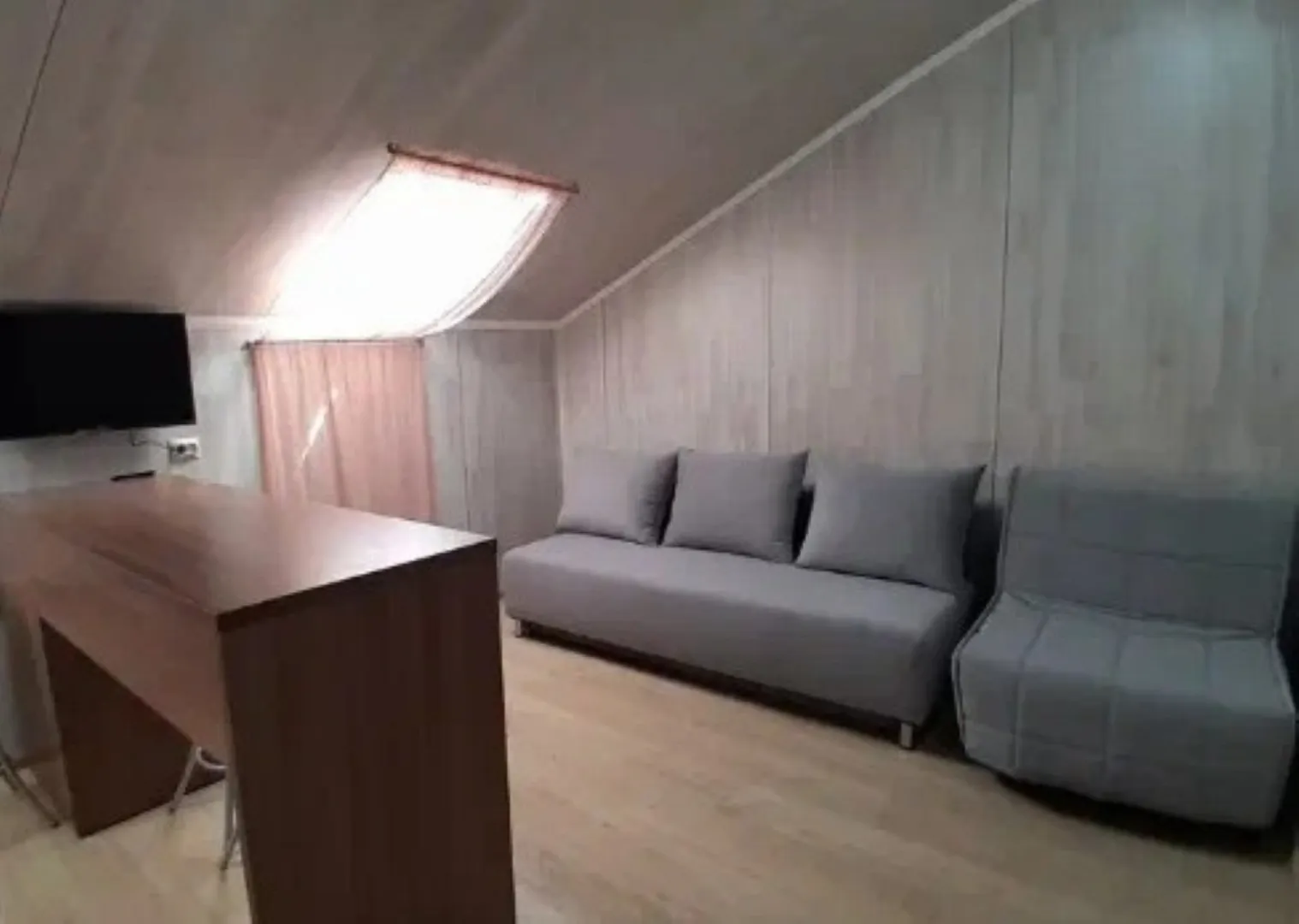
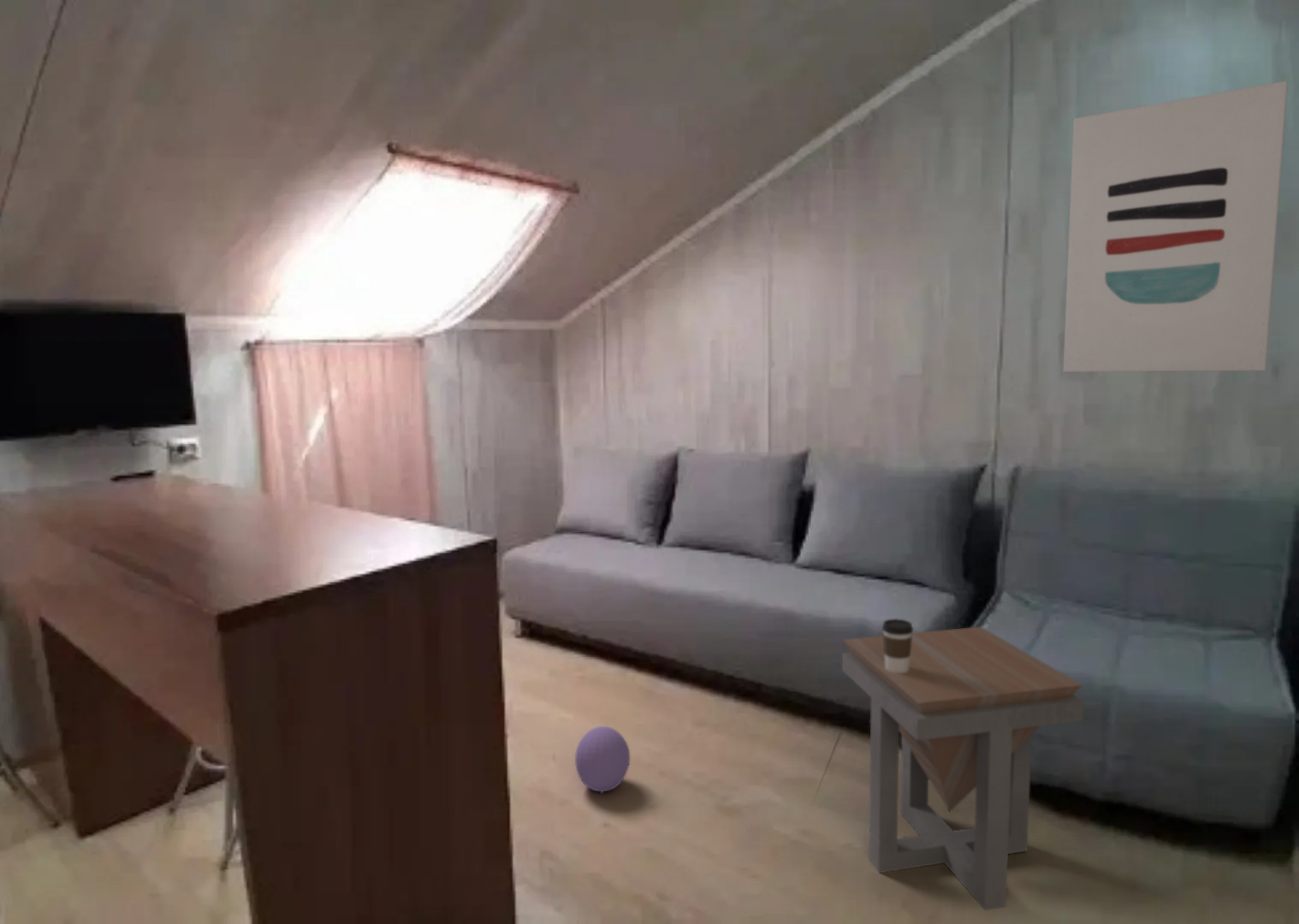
+ wall art (1166, 239)
+ side table (951, 759)
+ coffee cup (897, 645)
+ ball (602, 758)
